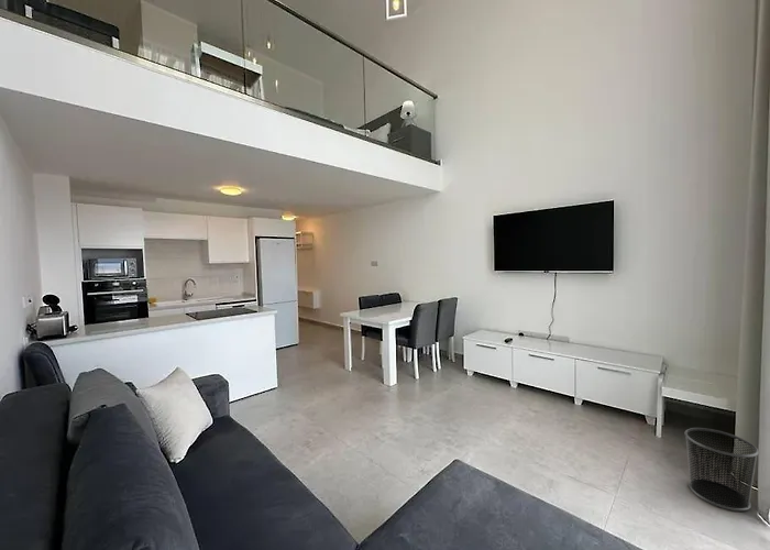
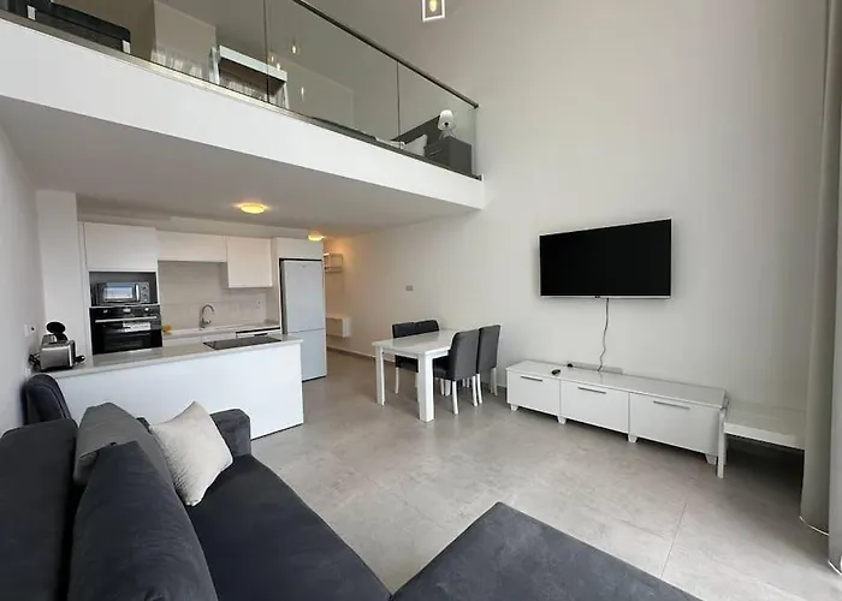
- waste bin (718, 468)
